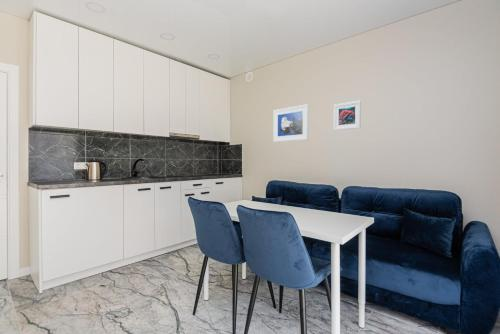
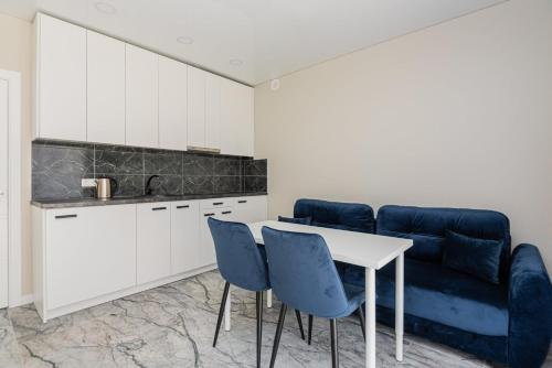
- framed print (289, 124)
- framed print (346, 116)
